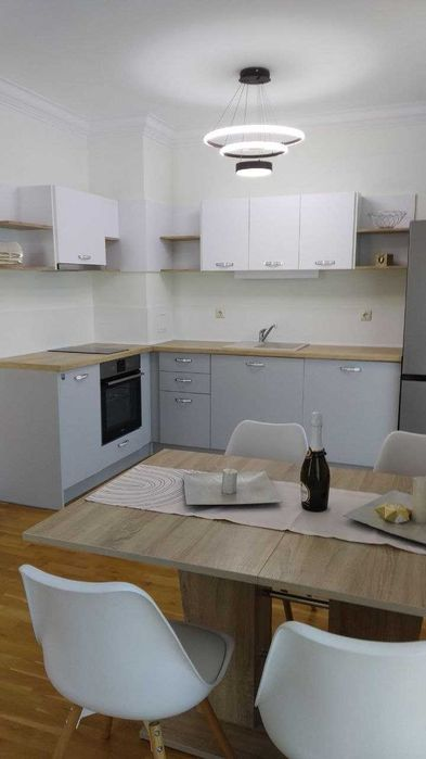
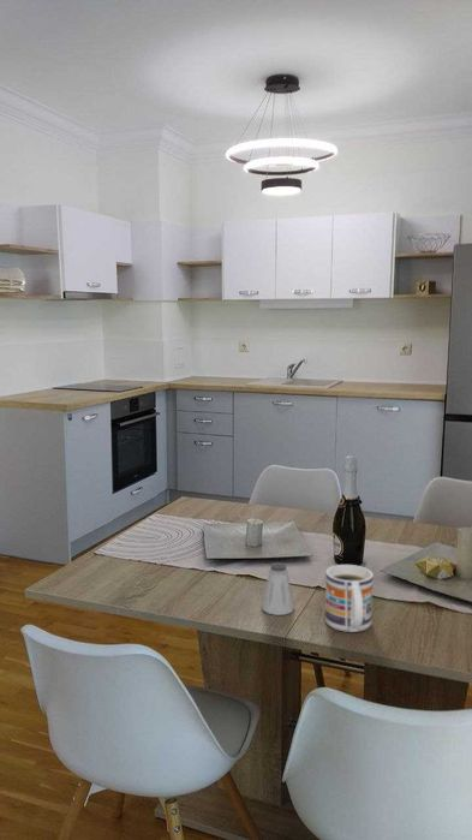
+ saltshaker (277, 586)
+ mug (348, 598)
